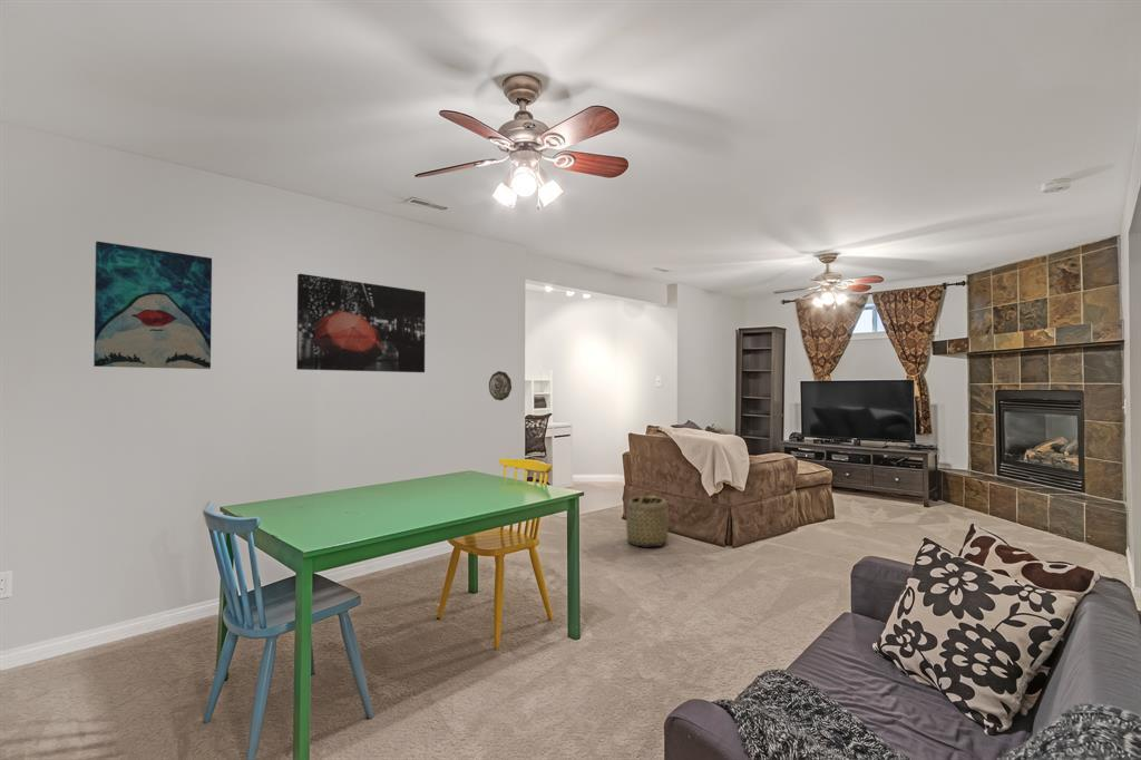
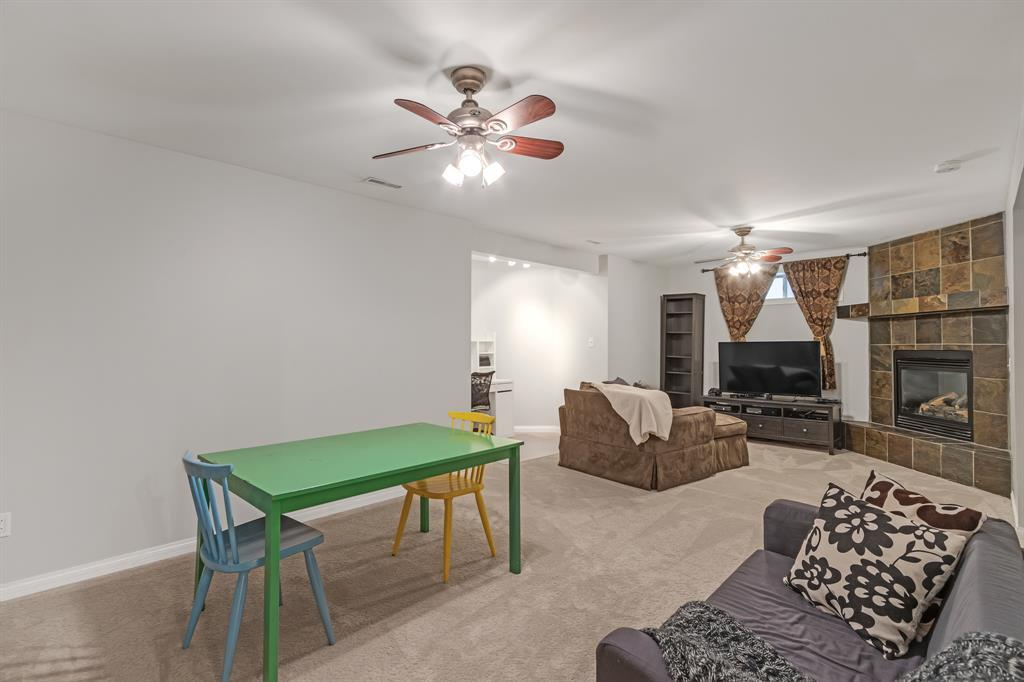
- wall art (156, 309)
- basket (645, 518)
- wall art (365, 327)
- decorative plate (499, 386)
